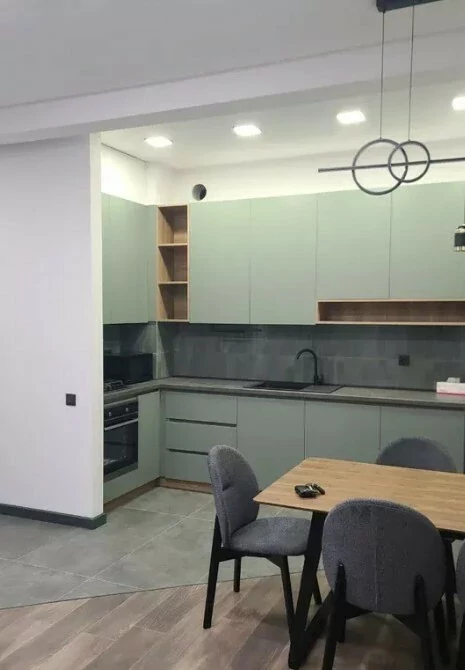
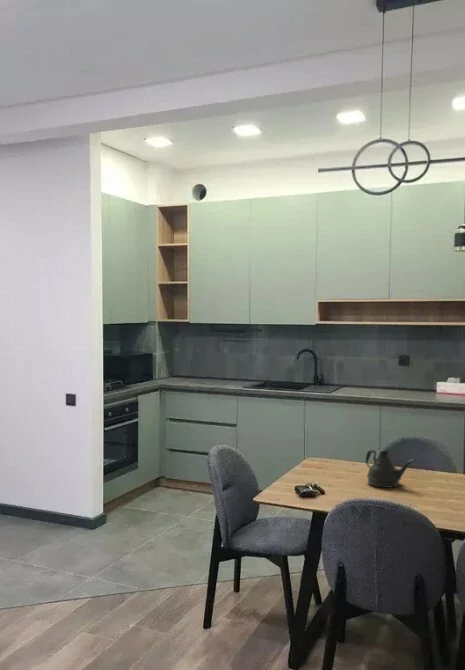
+ teapot (389, 469)
